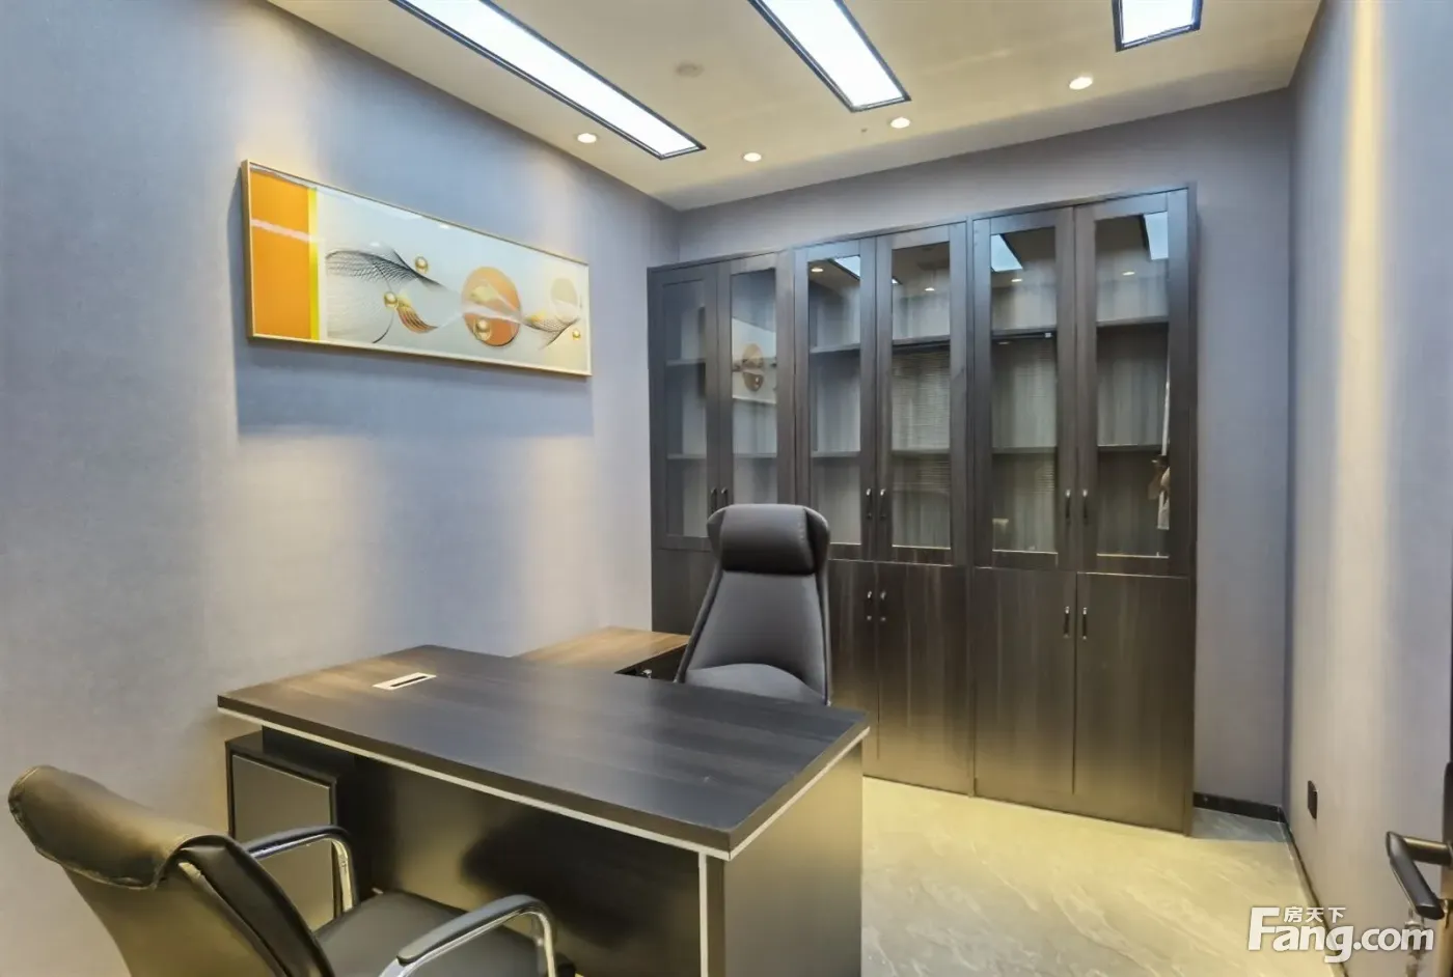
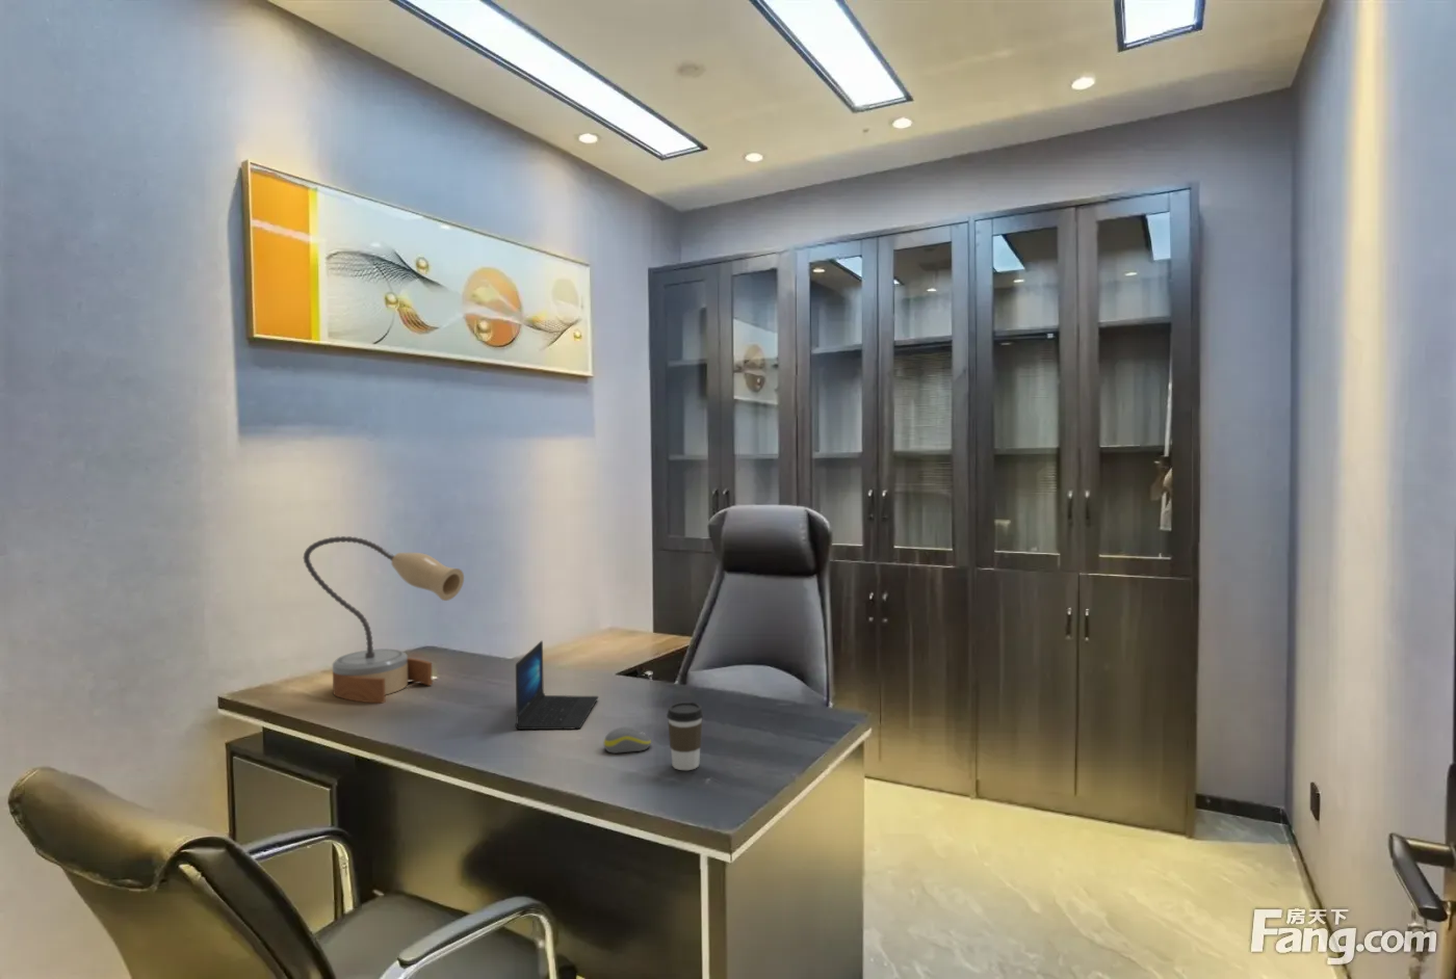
+ table lamp (367, 622)
+ computer mouse (627, 738)
+ laptop (557, 695)
+ coffee cup (685, 735)
